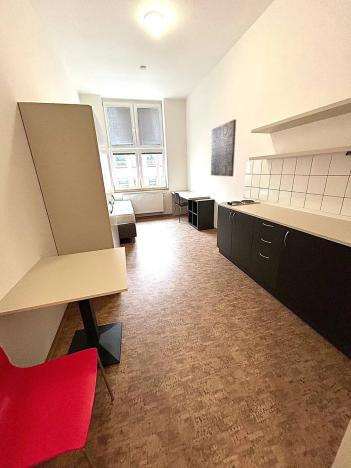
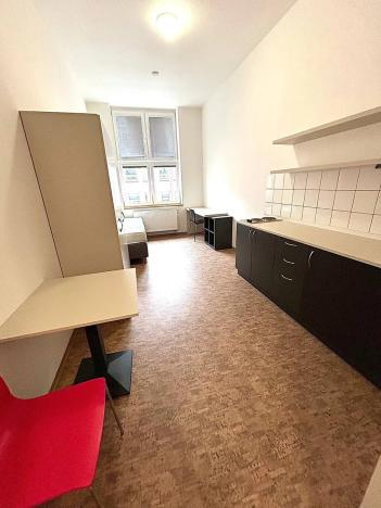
- wall art (221, 151)
